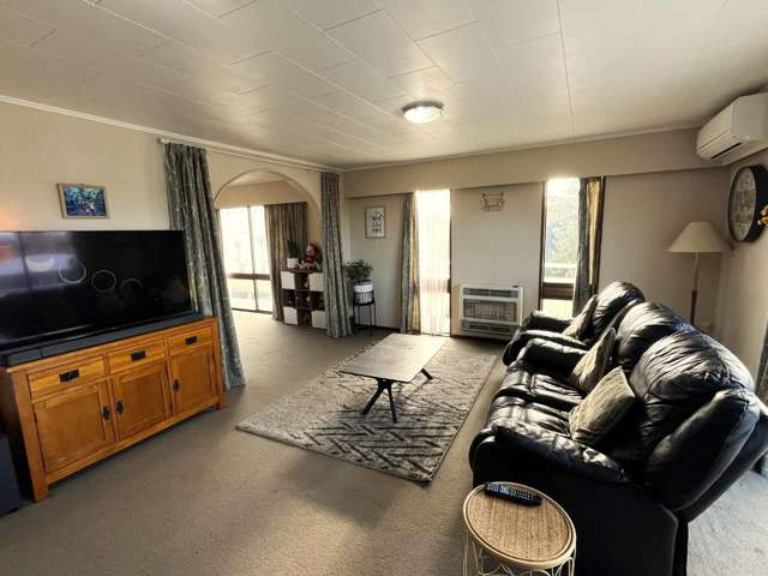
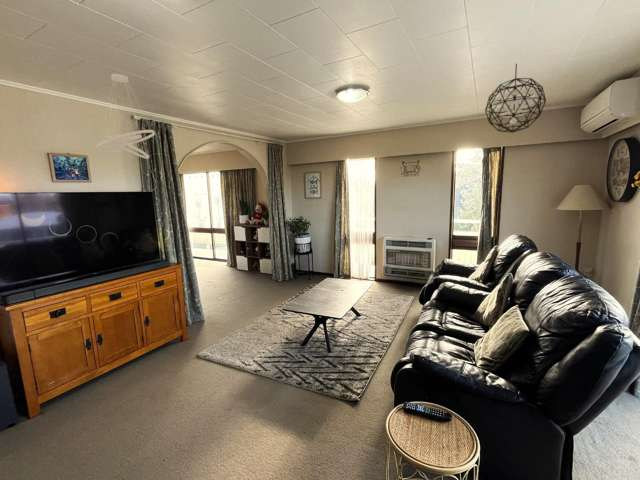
+ ceiling light fixture (124, 118)
+ pendant light (514, 98)
